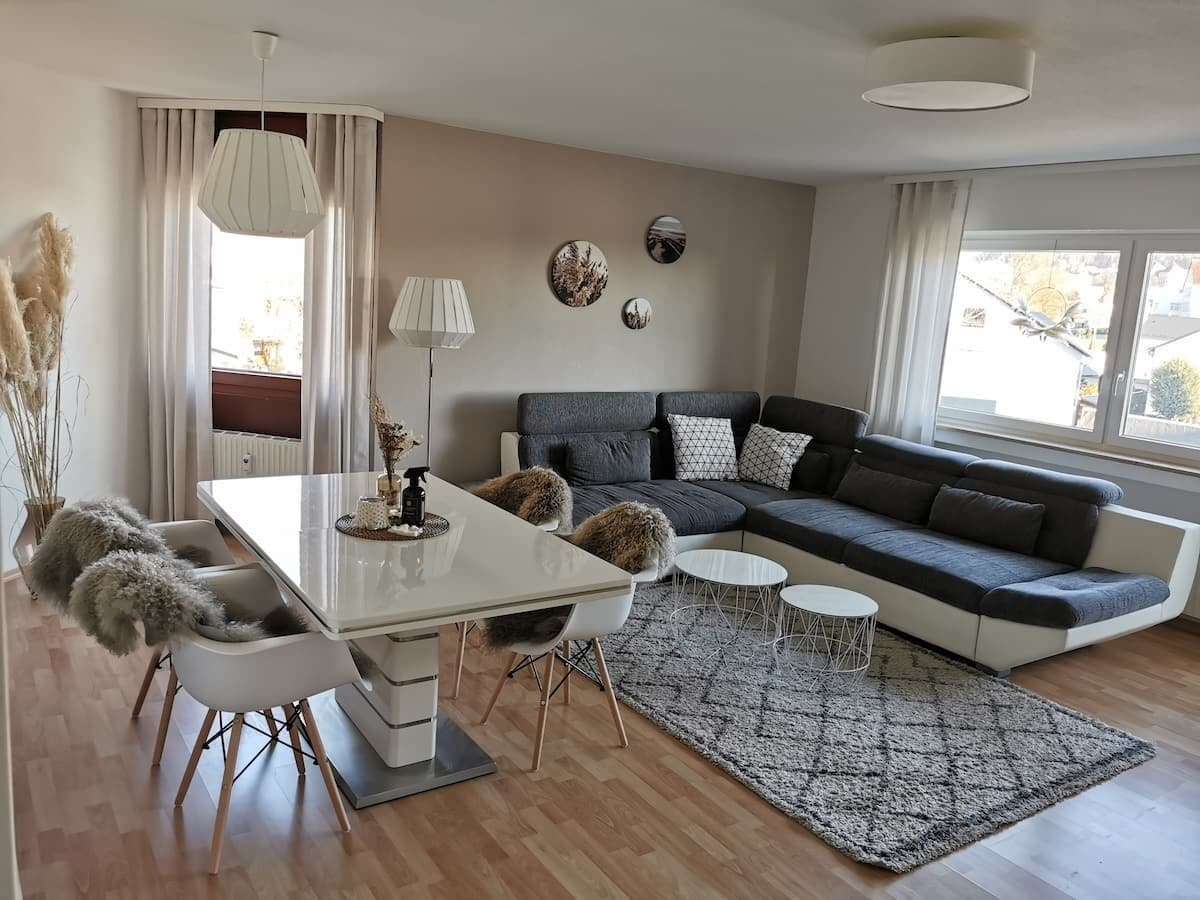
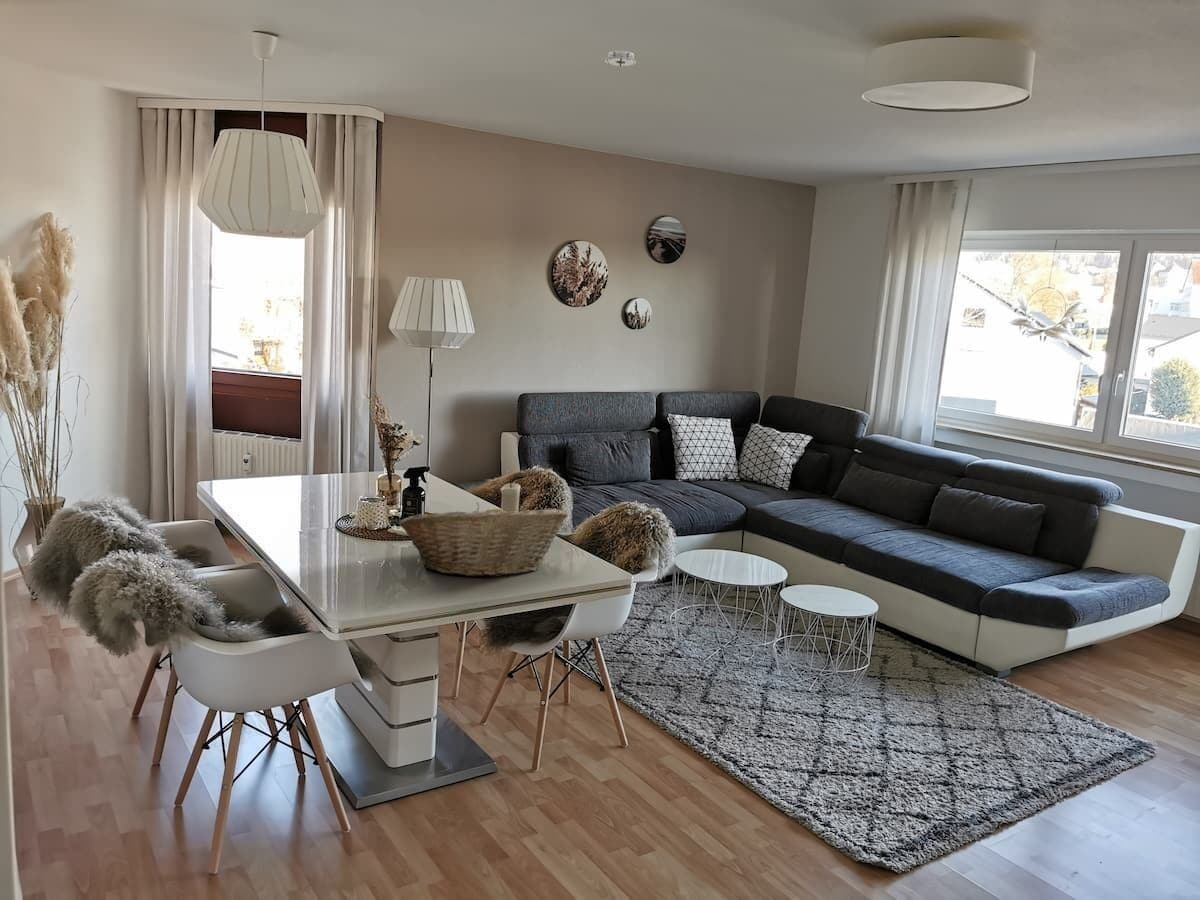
+ smoke detector (619, 58)
+ fruit basket (484, 532)
+ candle (508, 503)
